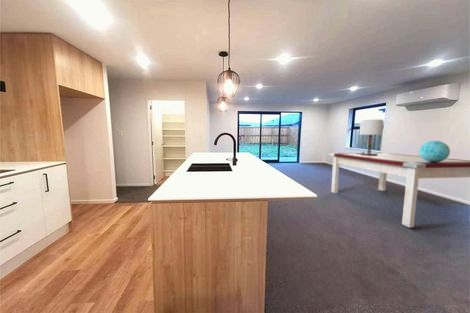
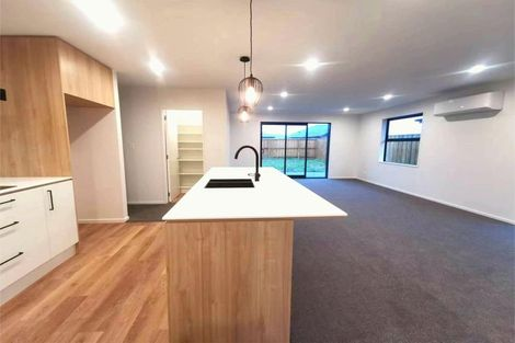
- lamp (368, 136)
- decorative globe (433, 151)
- dining table (393, 174)
